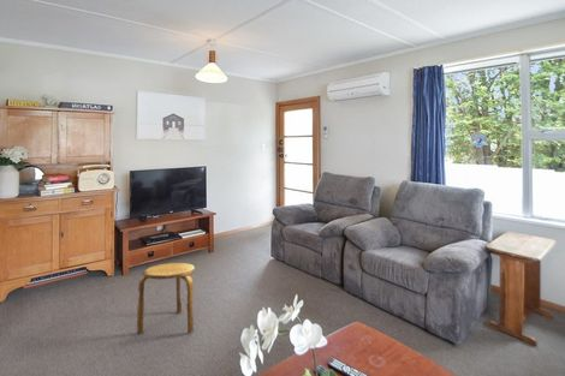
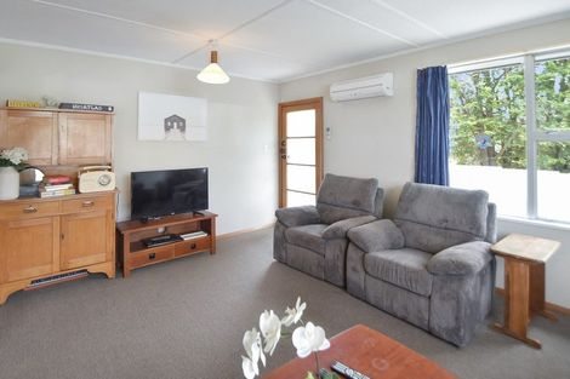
- stool (177, 297)
